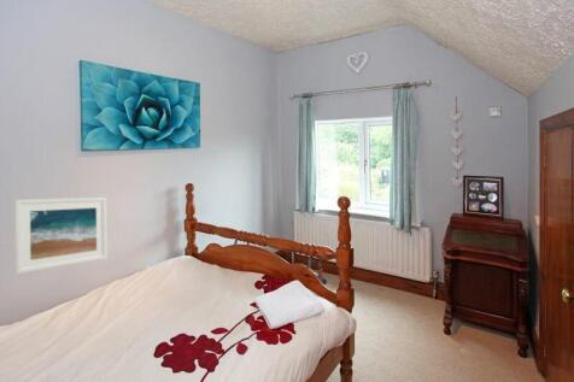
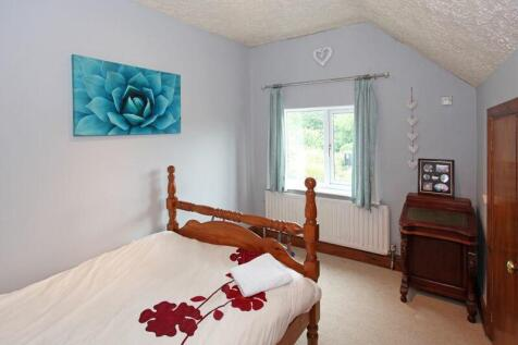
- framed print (65, 231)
